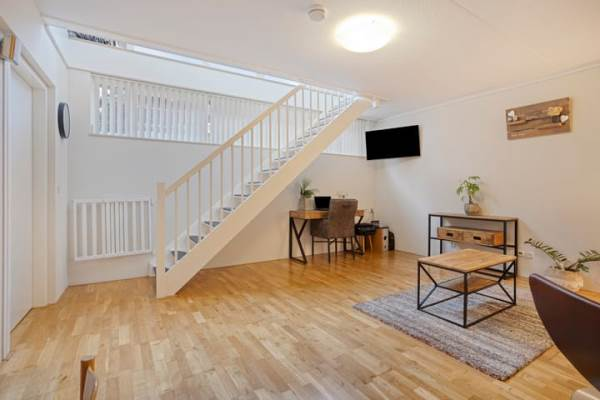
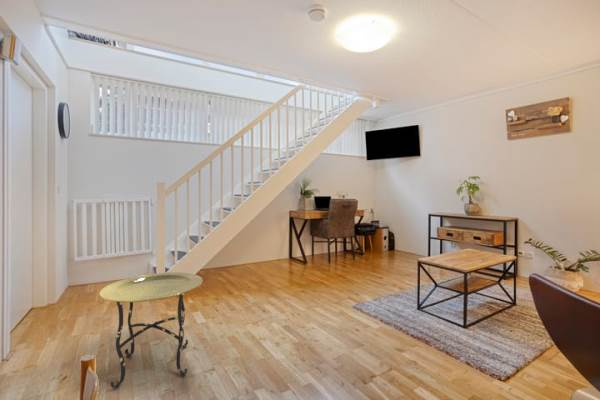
+ side table (155, 324)
